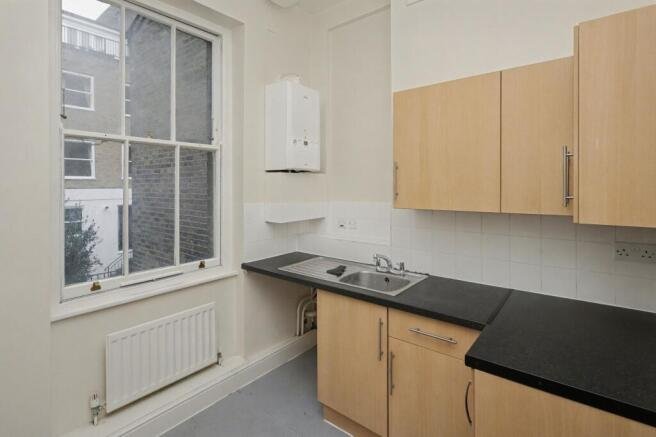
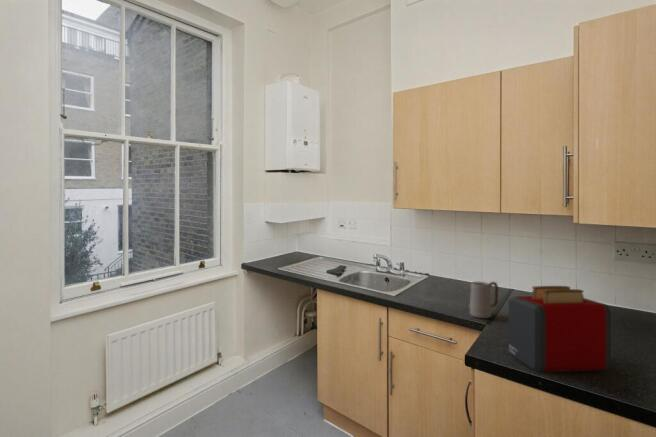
+ toaster (557, 325)
+ mug (484, 298)
